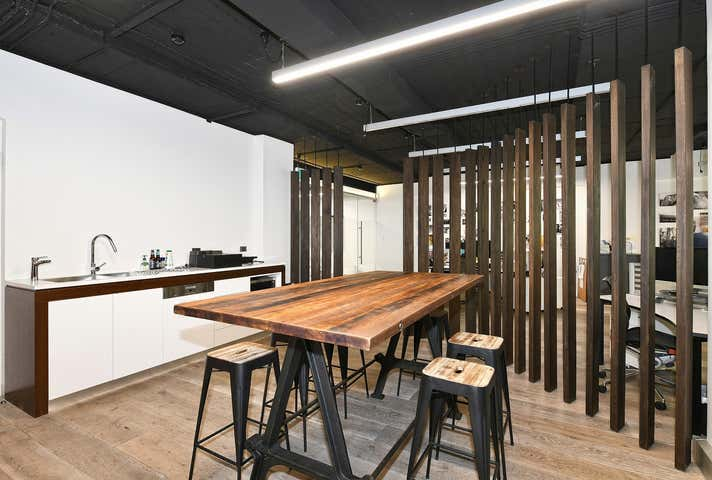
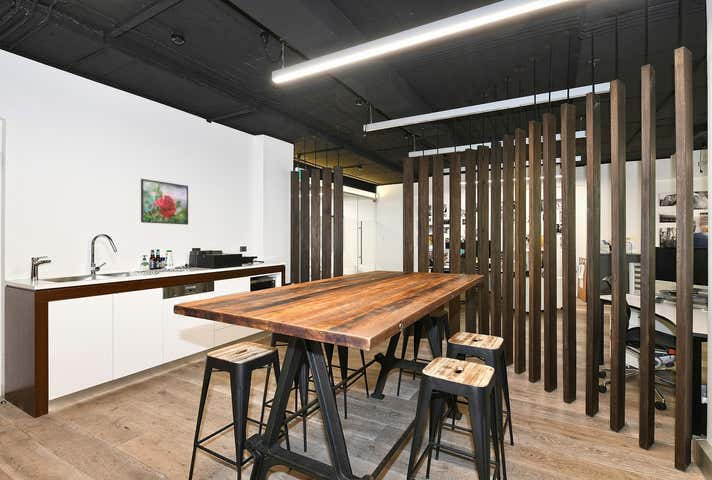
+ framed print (165, 203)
